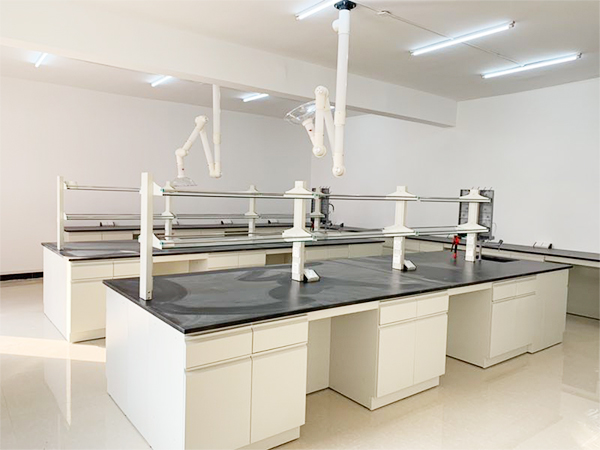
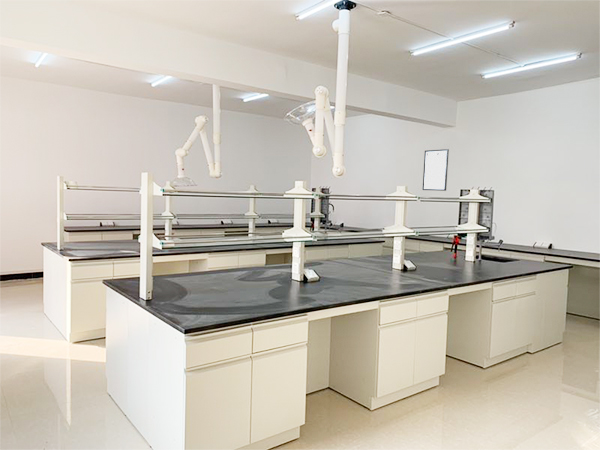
+ writing board (435, 170)
